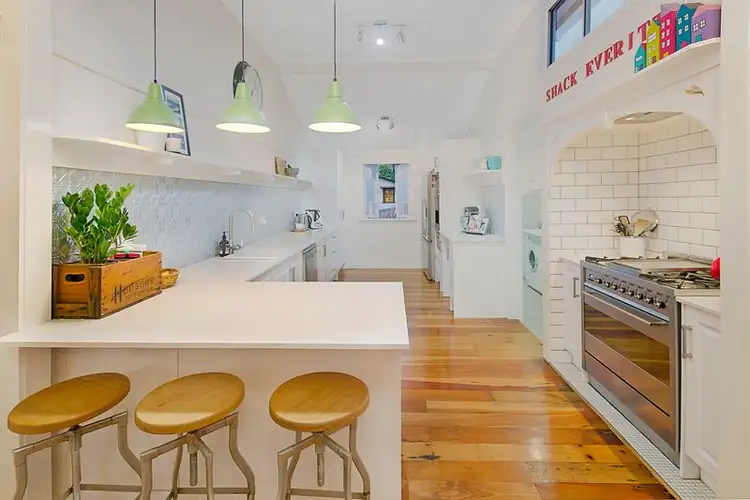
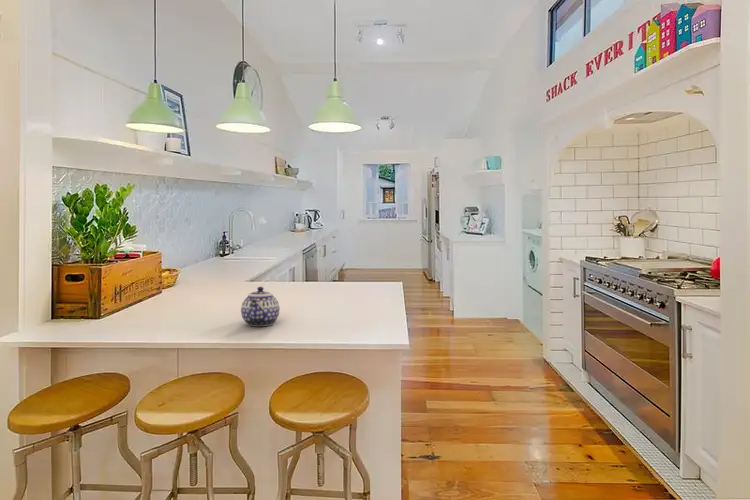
+ teapot (260, 305)
